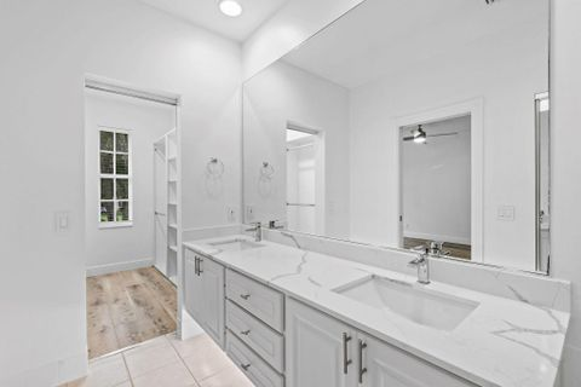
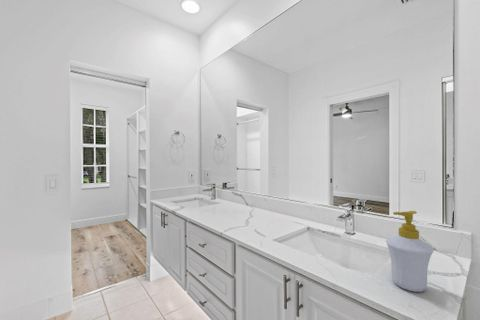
+ soap bottle (408, 248)
